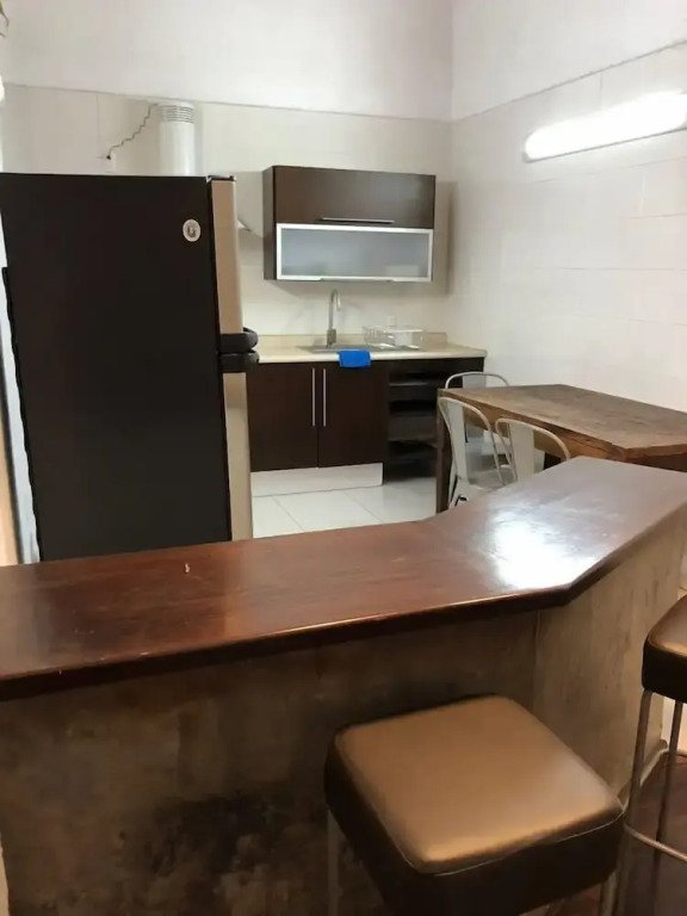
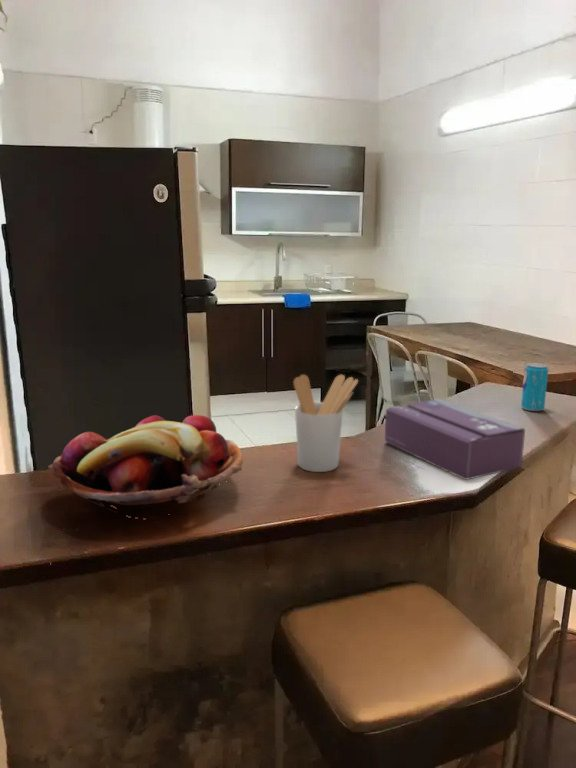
+ beverage can (534, 386)
+ tissue box (450, 435)
+ utensil holder (327, 420)
+ fruit basket (153, 456)
